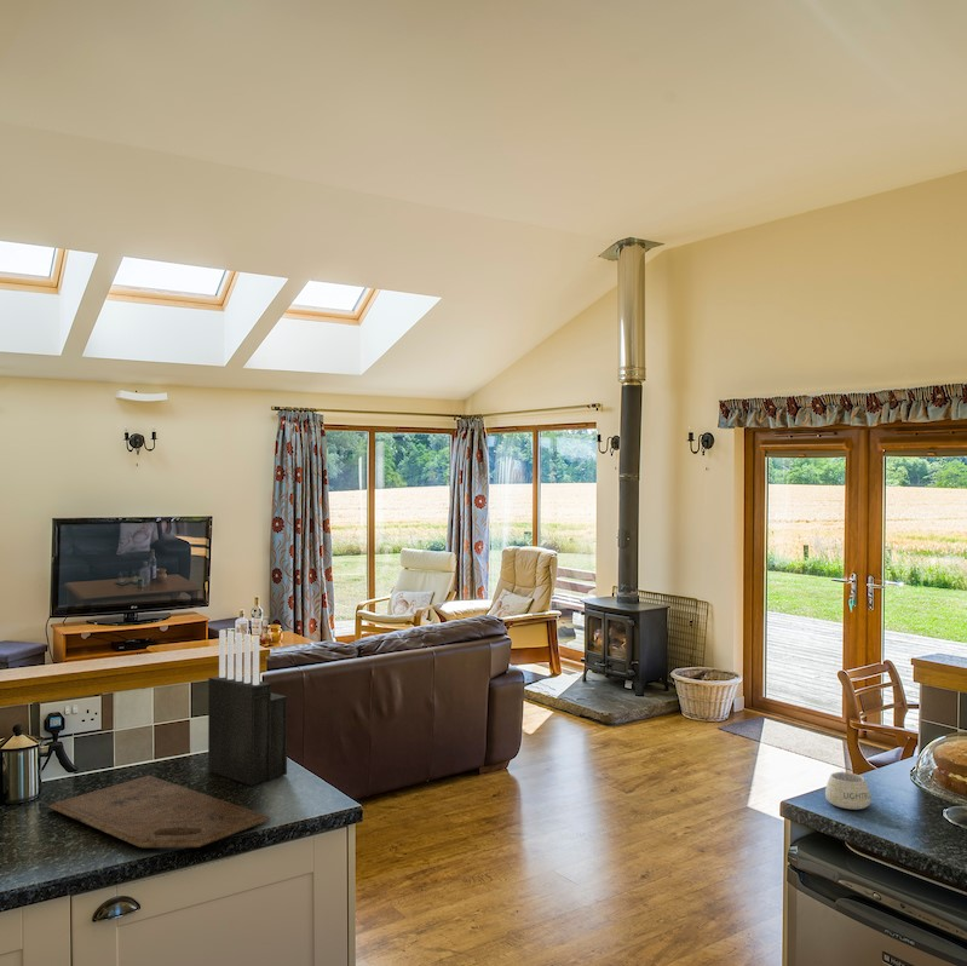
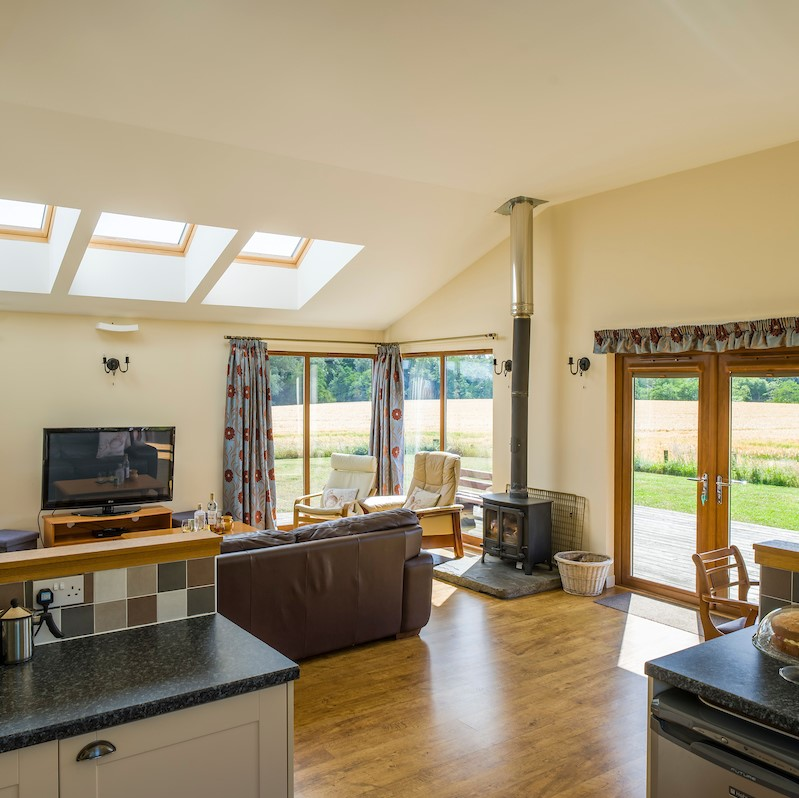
- mug (846, 788)
- cutting board (157, 811)
- knife block (251, 701)
